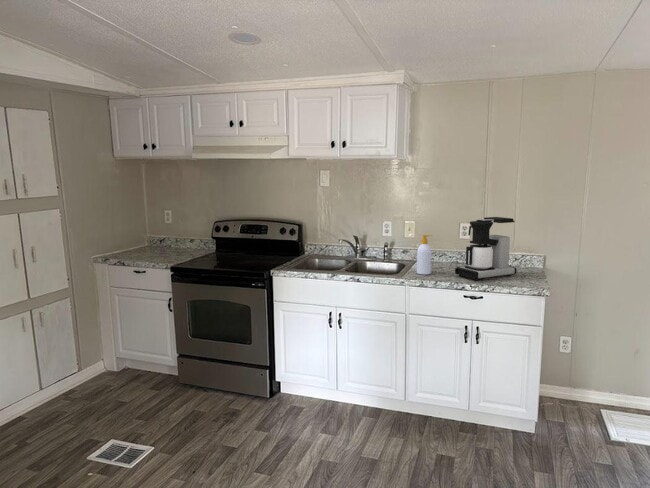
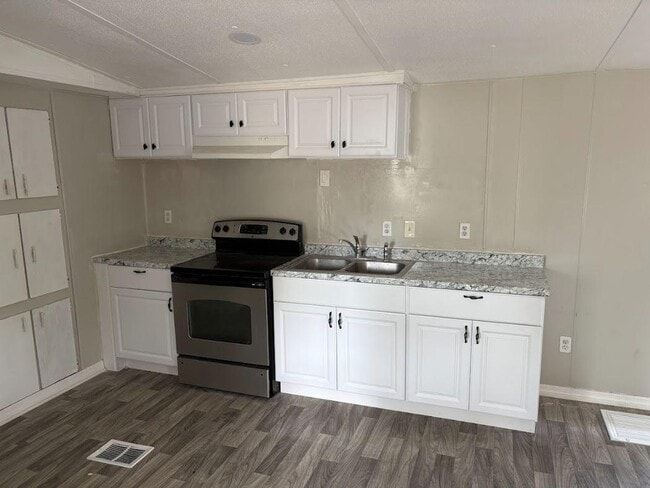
- coffee maker (486, 247)
- soap bottle (424, 254)
